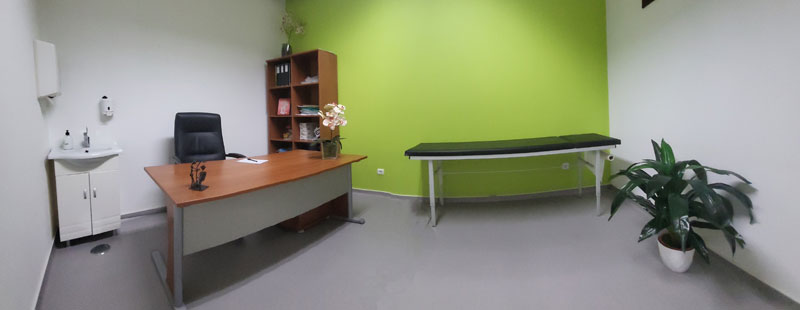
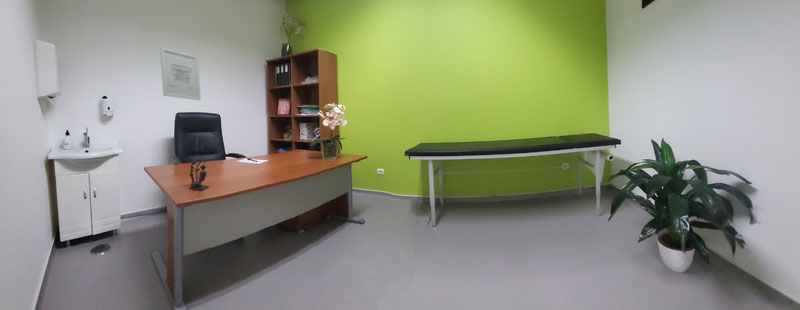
+ wall art (181, 75)
